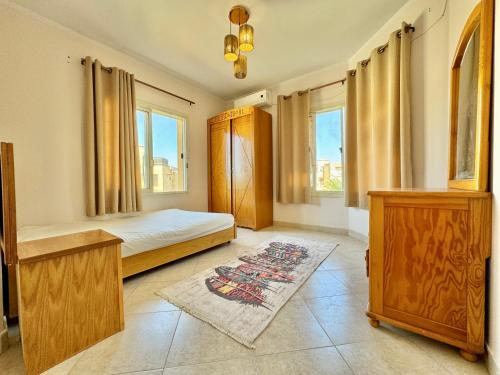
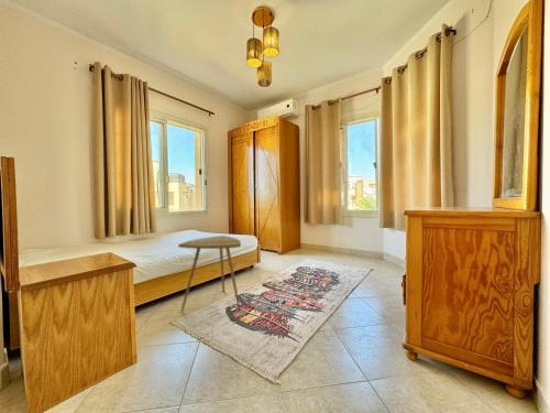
+ side table (221, 272)
